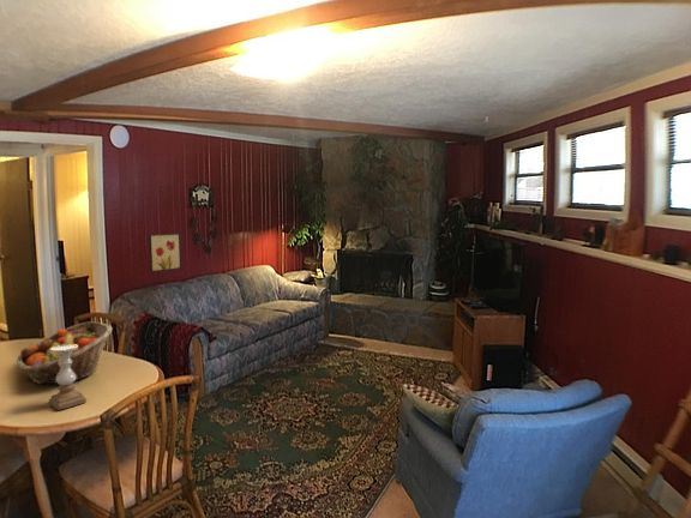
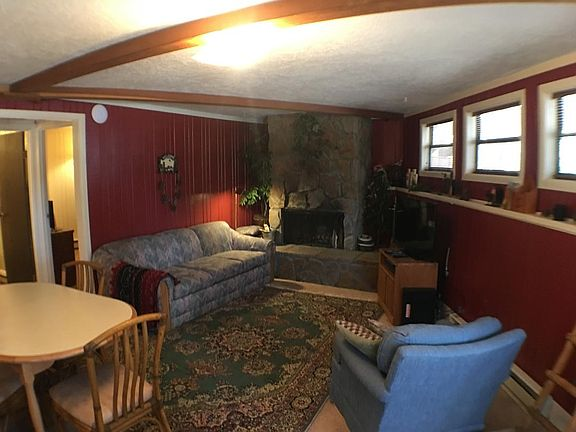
- wall art (164, 252)
- candle holder (66, 374)
- fruit basket (71, 353)
